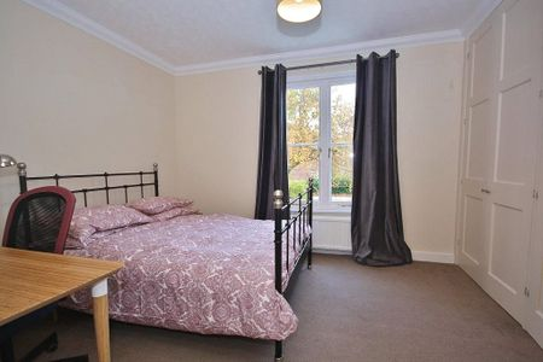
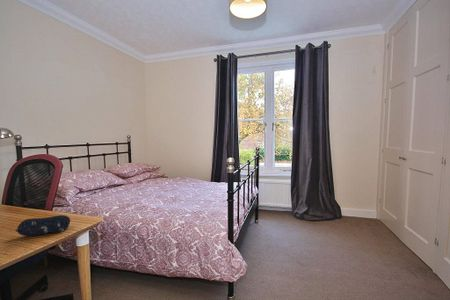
+ pencil case (45, 225)
